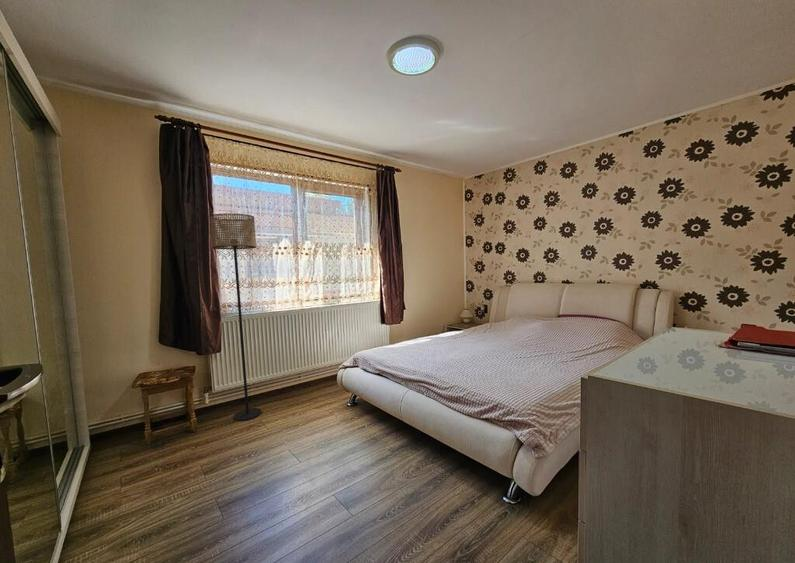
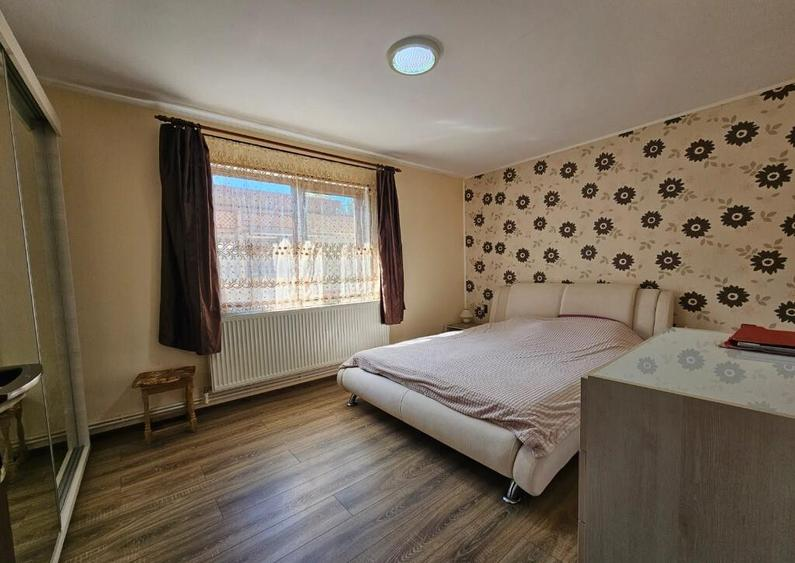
- floor lamp (240, 317)
